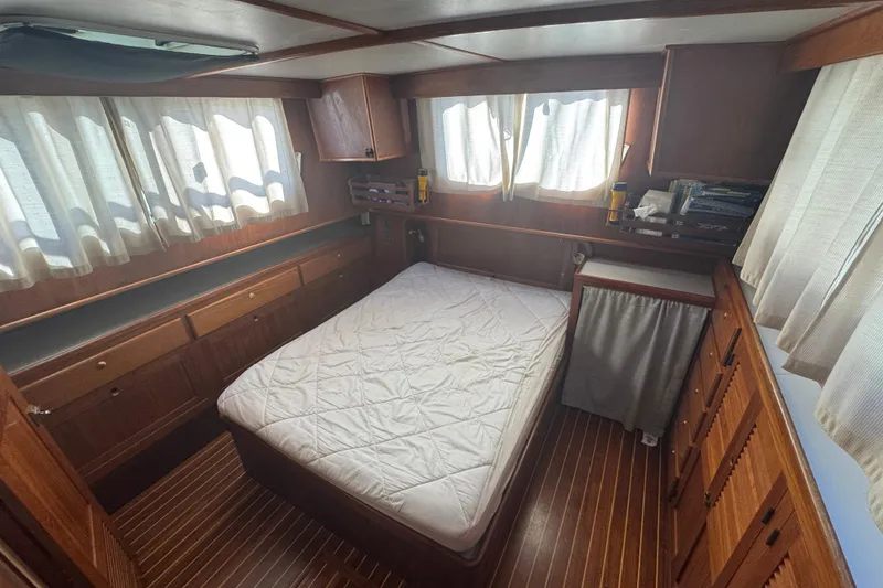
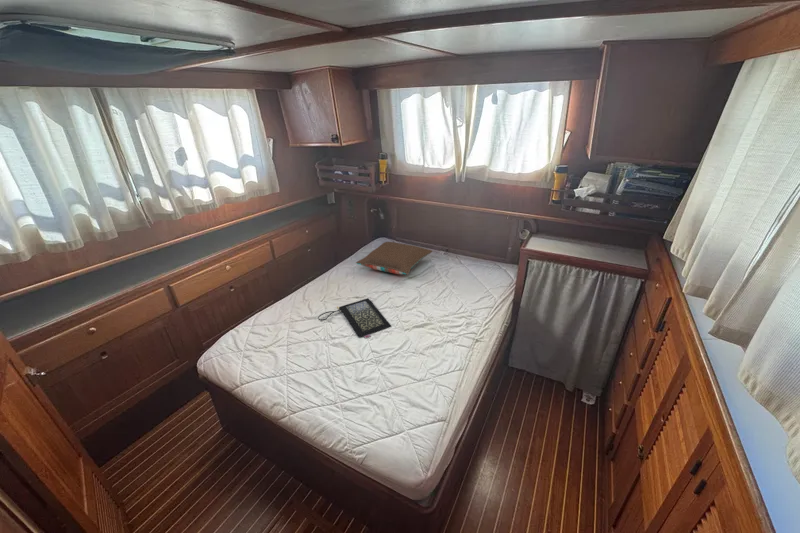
+ pillow (394, 256)
+ clutch bag (361, 314)
